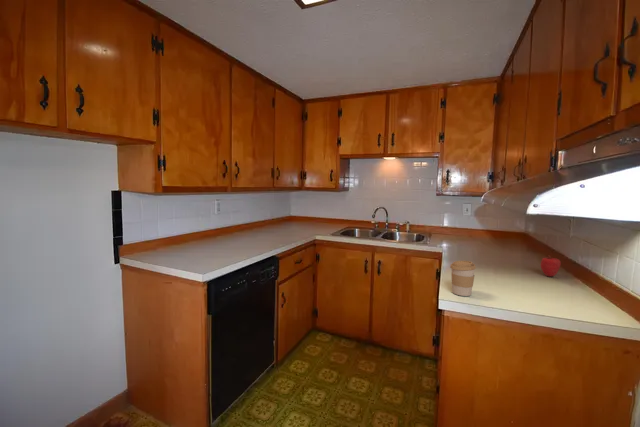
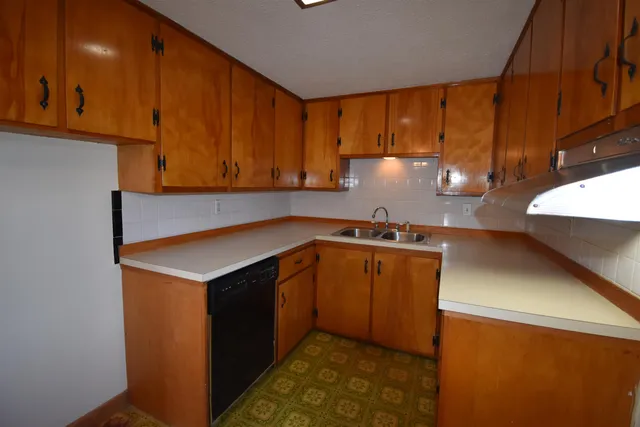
- apple (550, 266)
- coffee cup (462, 277)
